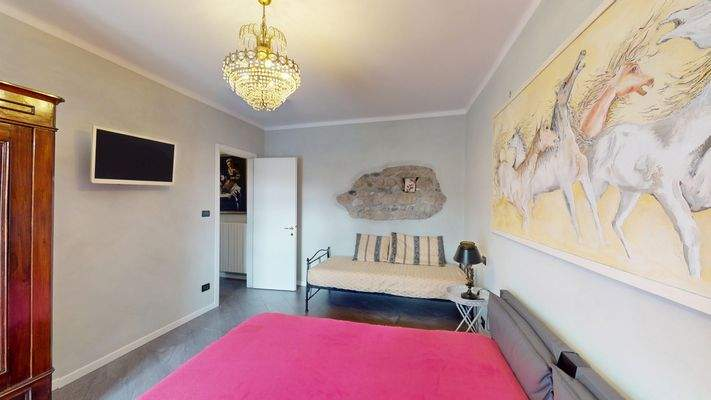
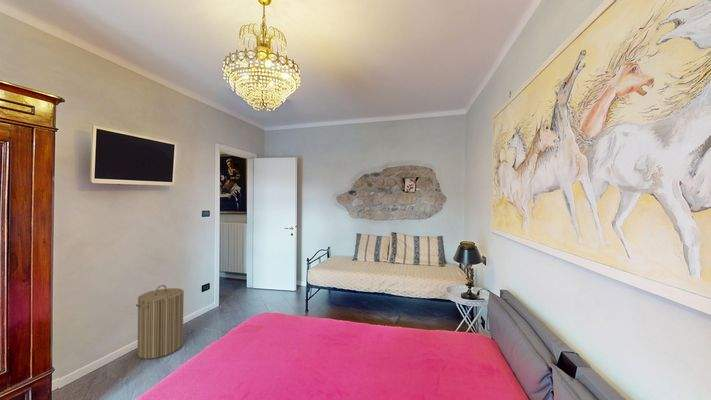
+ laundry hamper (161, 316)
